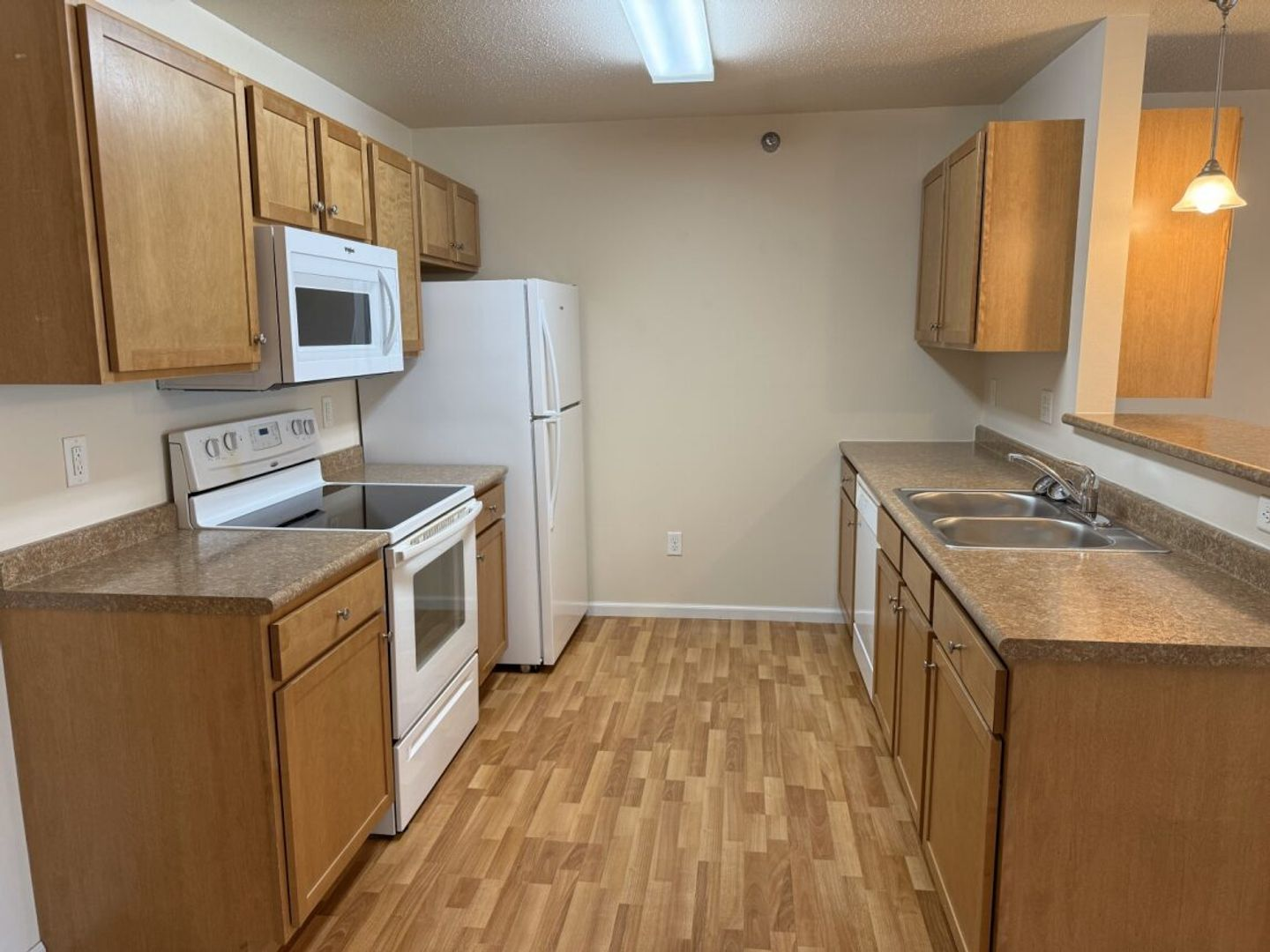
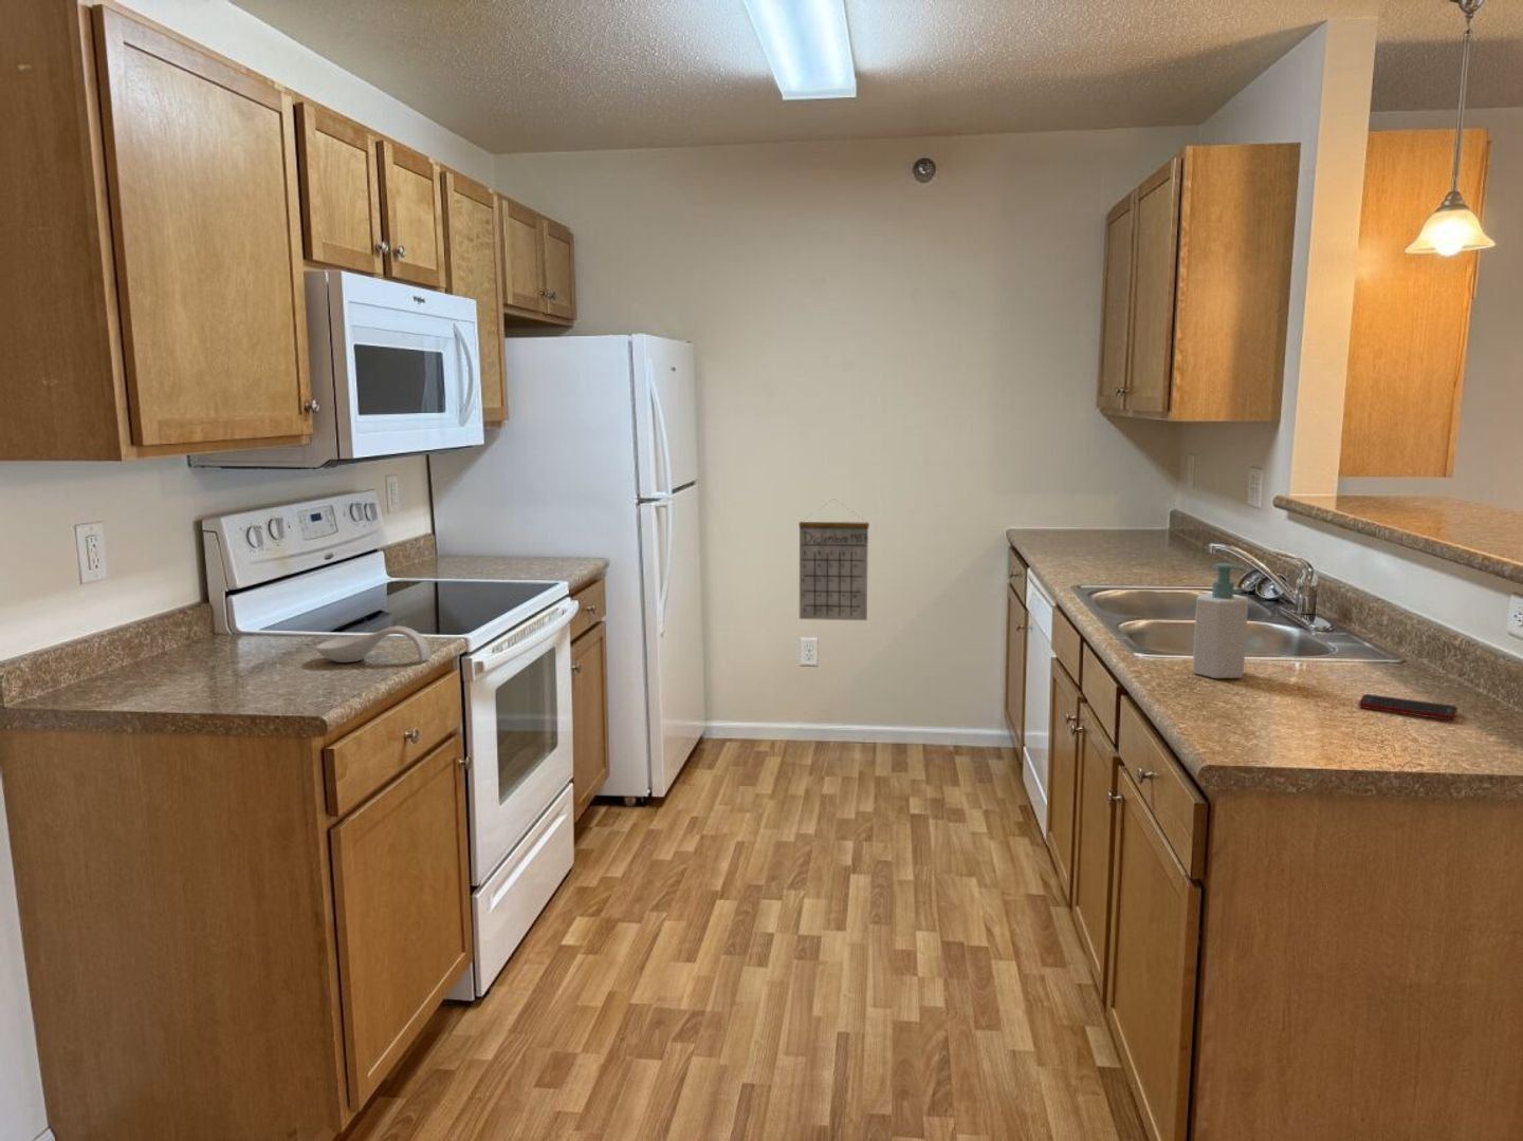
+ cell phone (1407, 707)
+ spoon rest (372, 644)
+ calendar (833, 559)
+ soap bottle (1221, 620)
